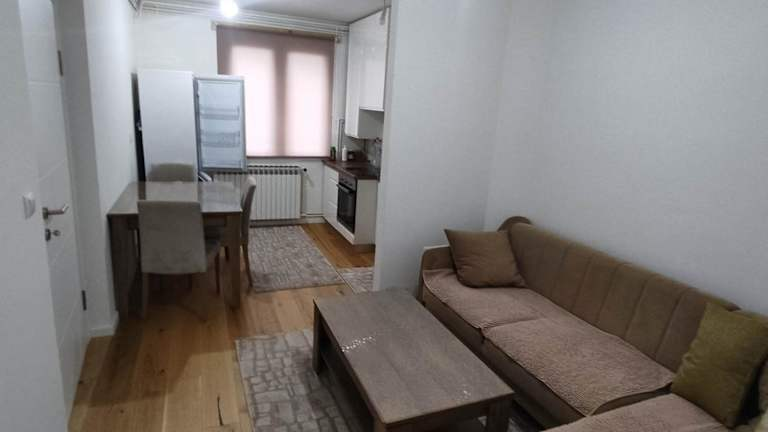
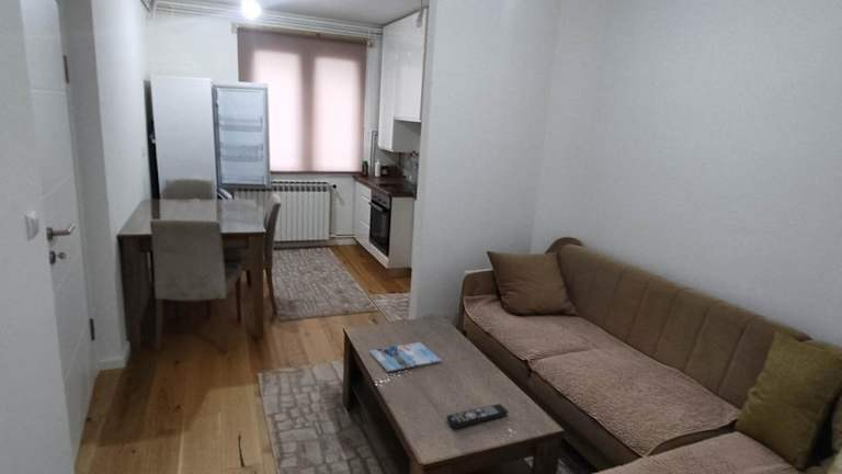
+ remote control (477, 416)
+ magazine (405, 356)
